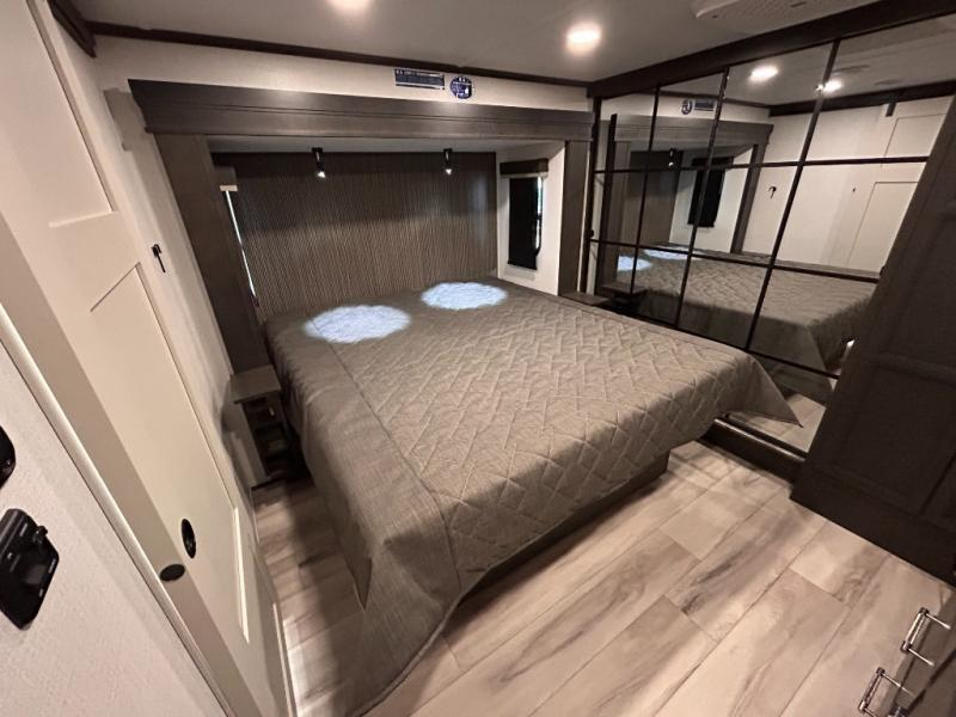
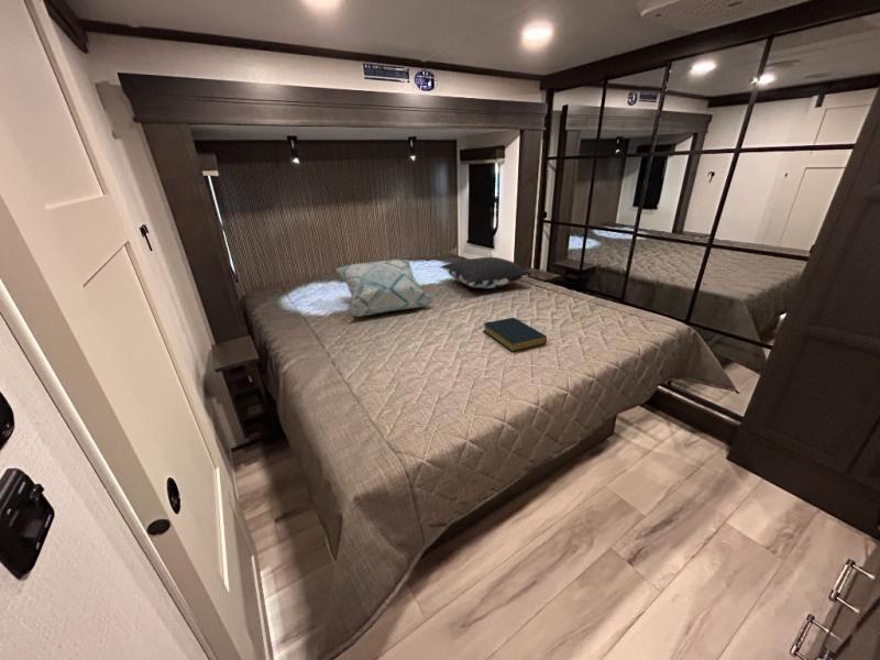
+ hardback book (513, 332)
+ pillow (483, 271)
+ decorative pillow (382, 285)
